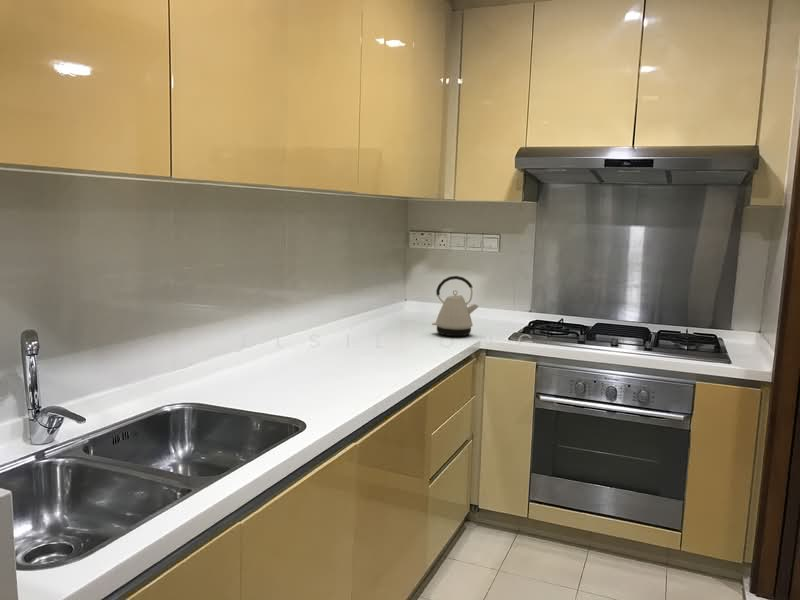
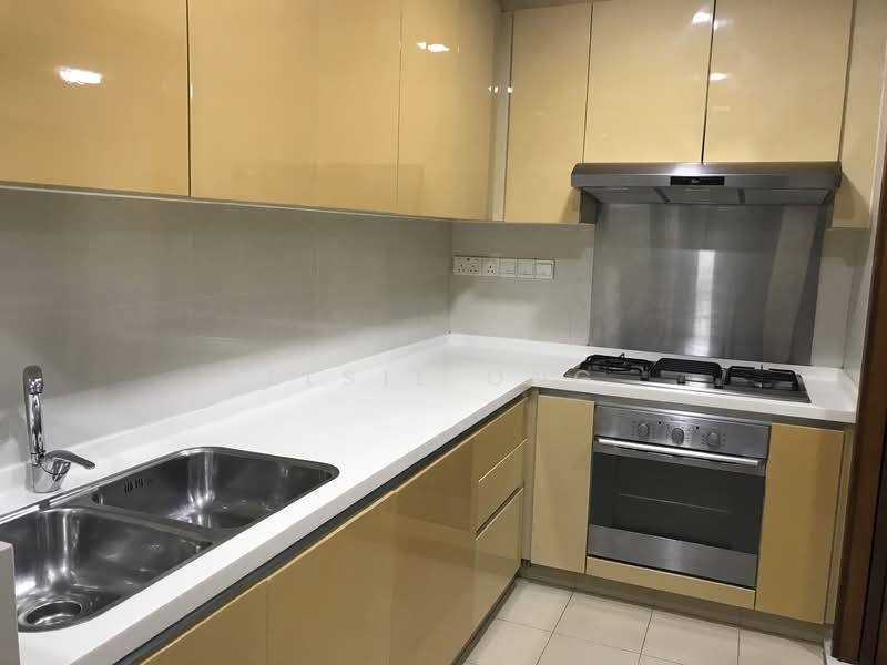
- kettle (456, 305)
